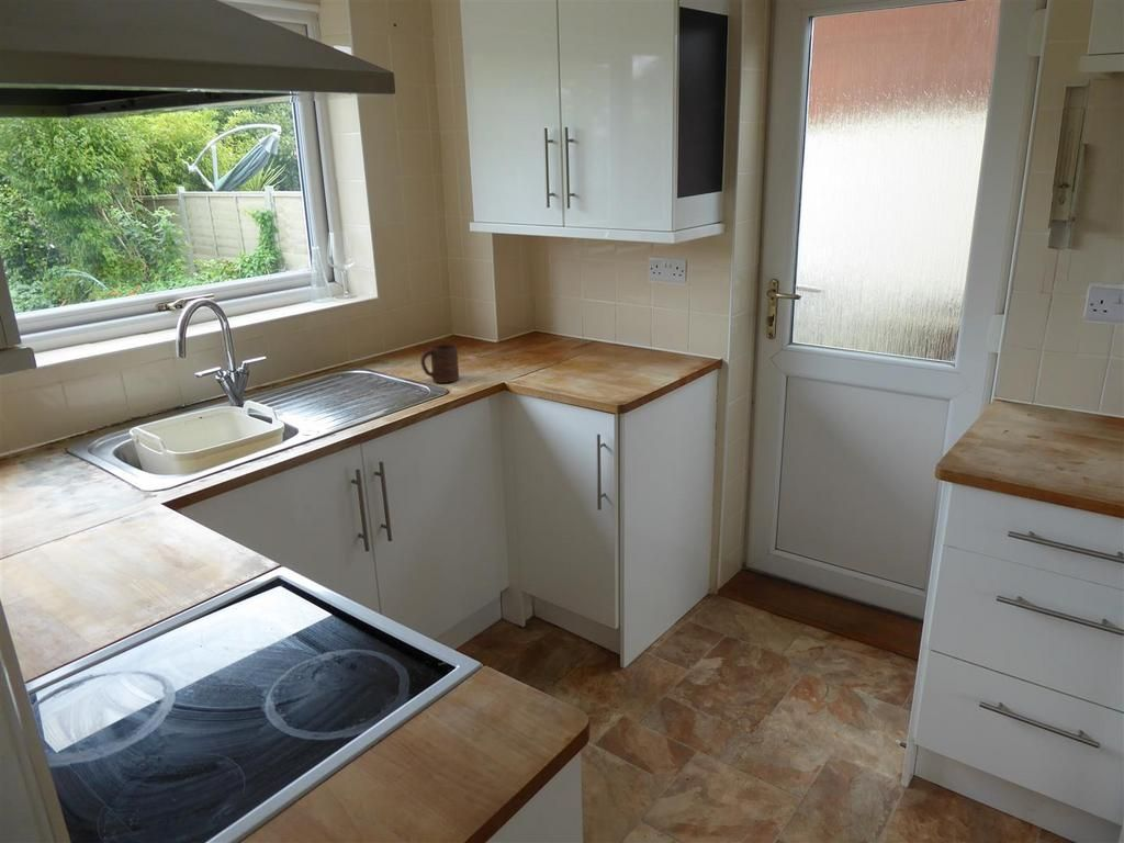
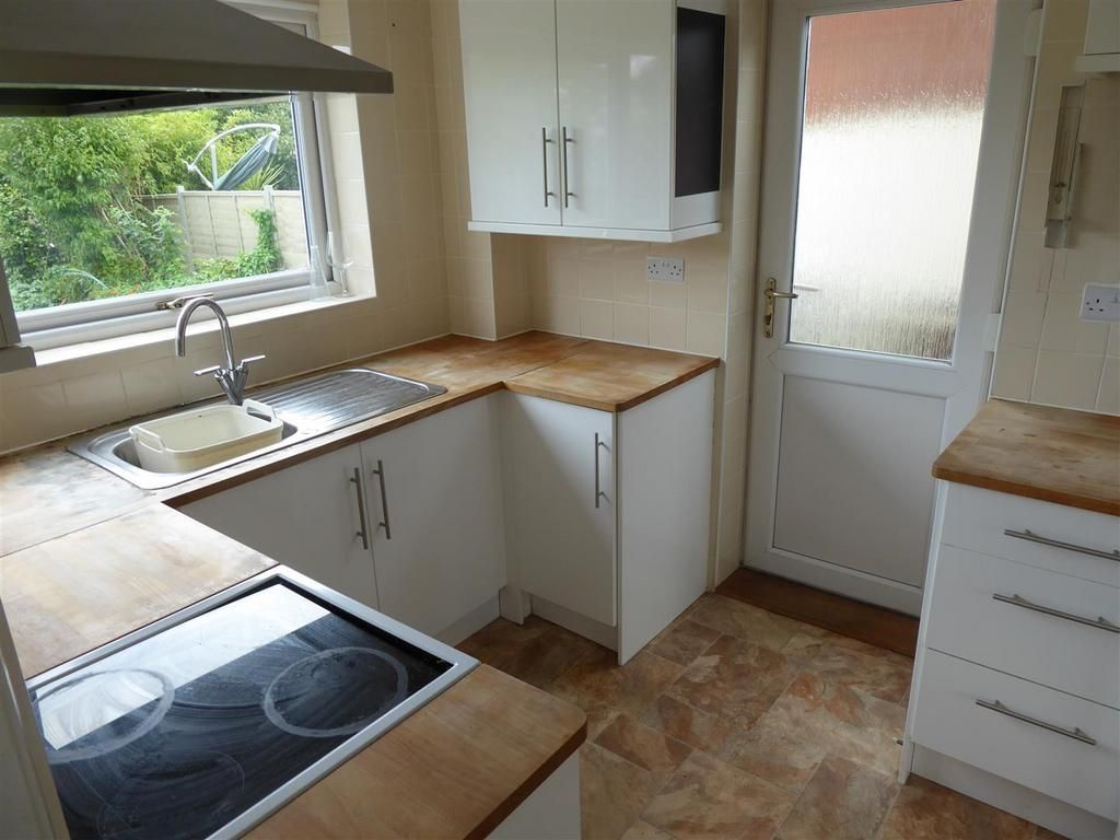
- cup (441, 363)
